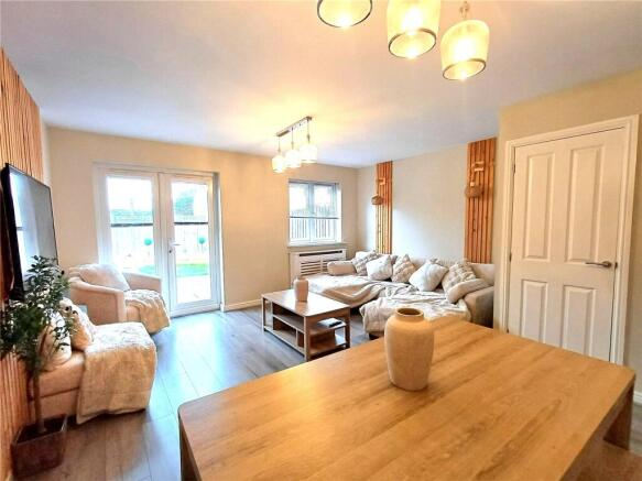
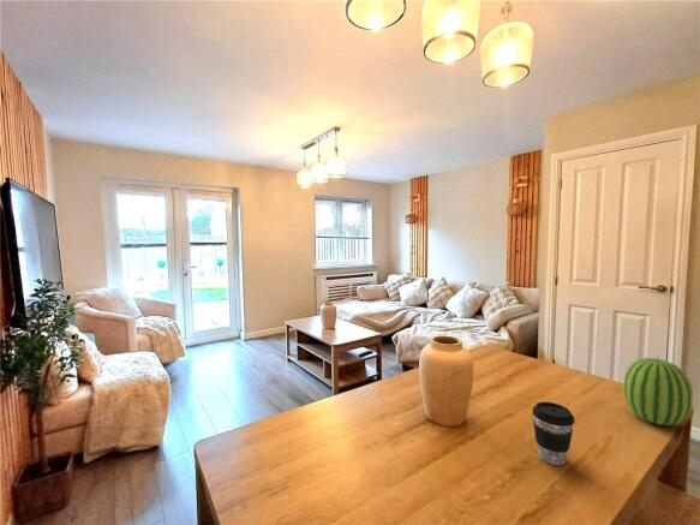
+ coffee cup (552, 432)
+ fruit (656, 388)
